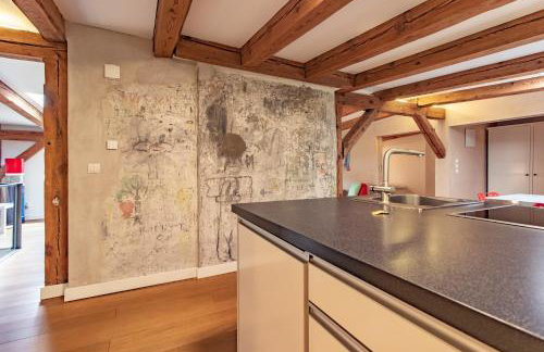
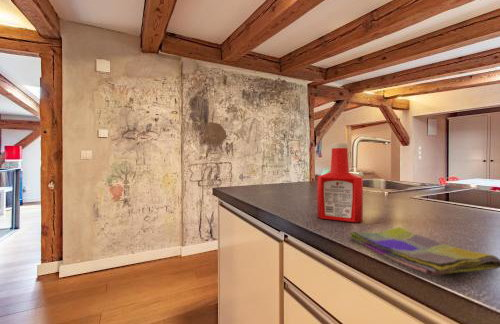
+ dish towel (414, 246)
+ soap bottle (339, 181)
